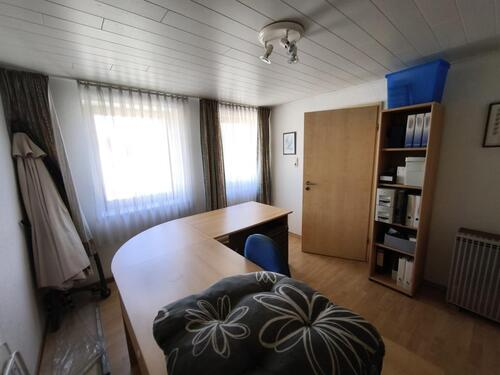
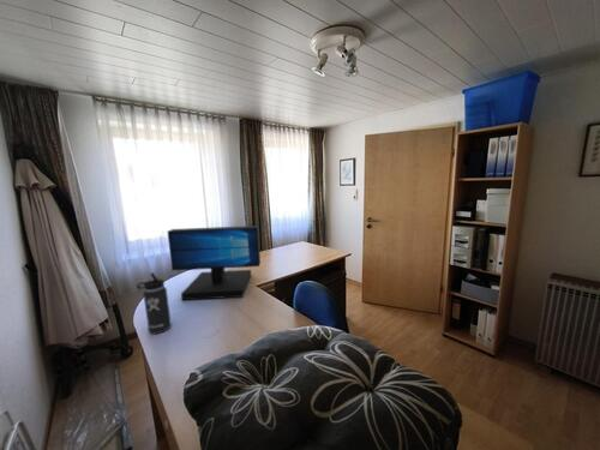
+ monitor (217, 257)
+ thermos bottle (154, 301)
